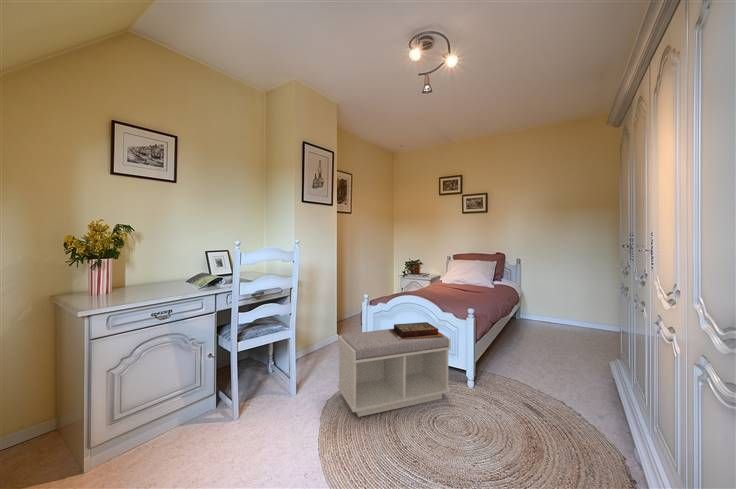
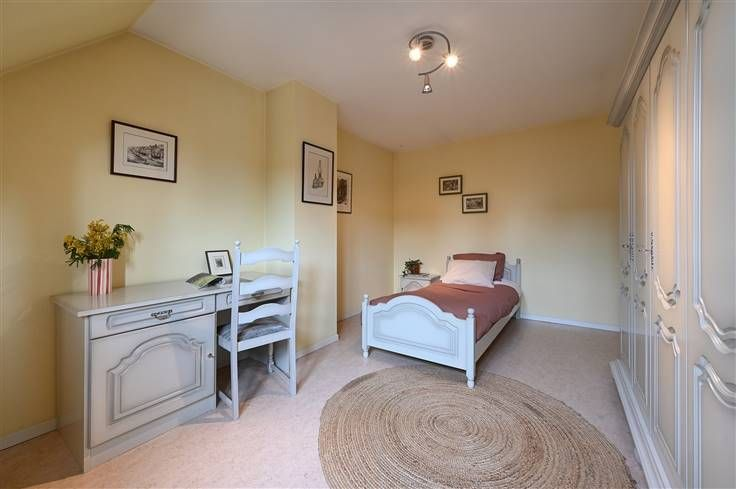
- decorative box (415, 329)
- bench (393, 365)
